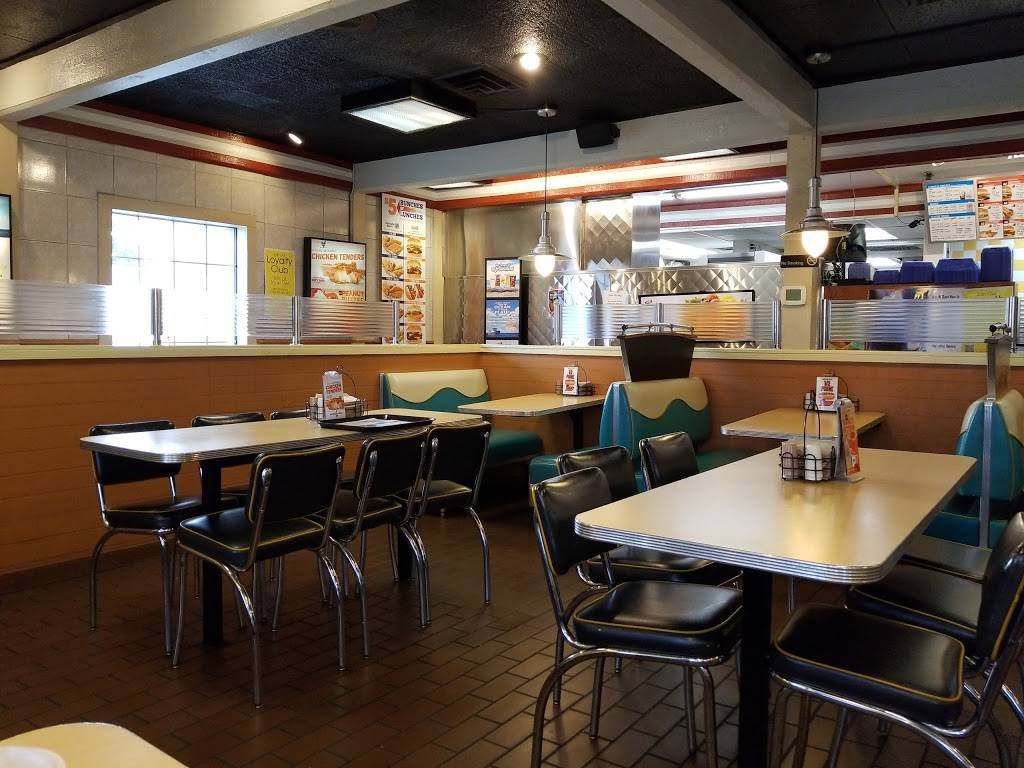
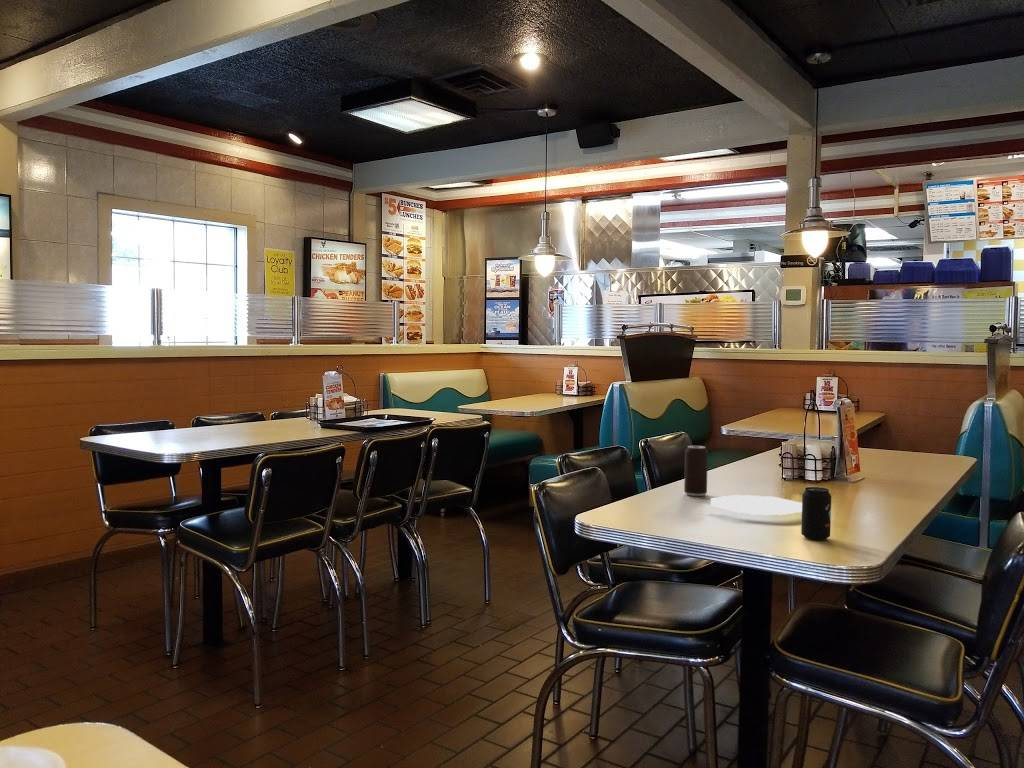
+ beverage can (695, 470)
+ plate (757, 502)
+ beverage can (816, 513)
